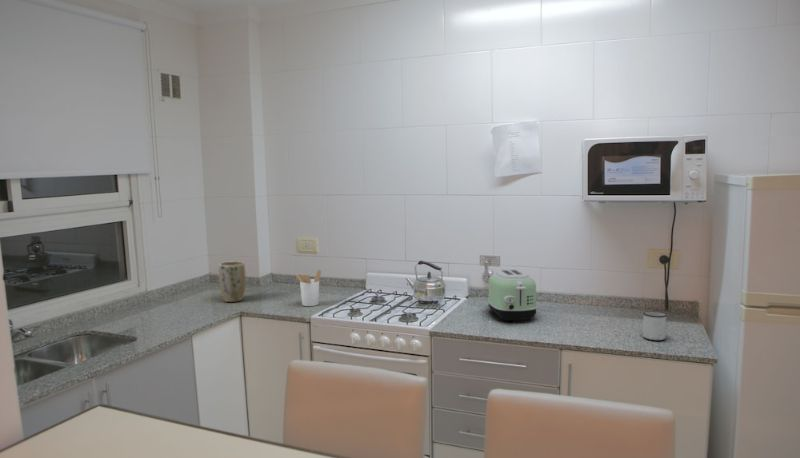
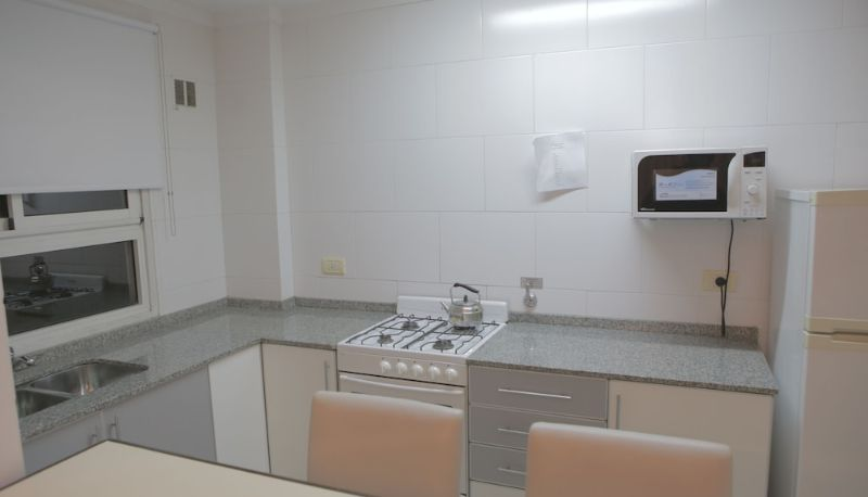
- mug (653, 324)
- plant pot (232, 281)
- toaster (512, 294)
- utensil holder (307, 287)
